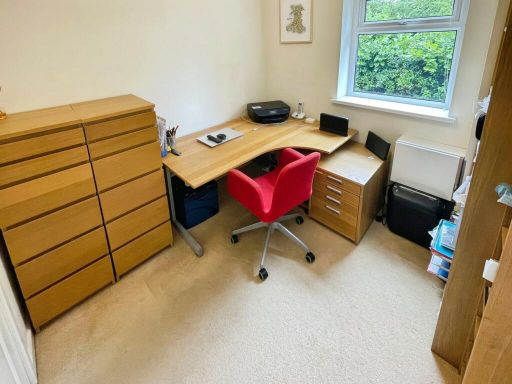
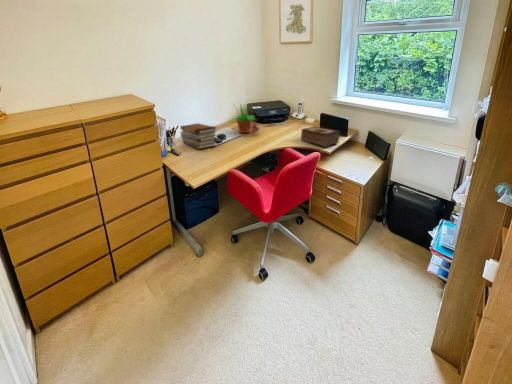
+ tissue box (319, 136)
+ book stack (198, 135)
+ potted plant (241, 116)
